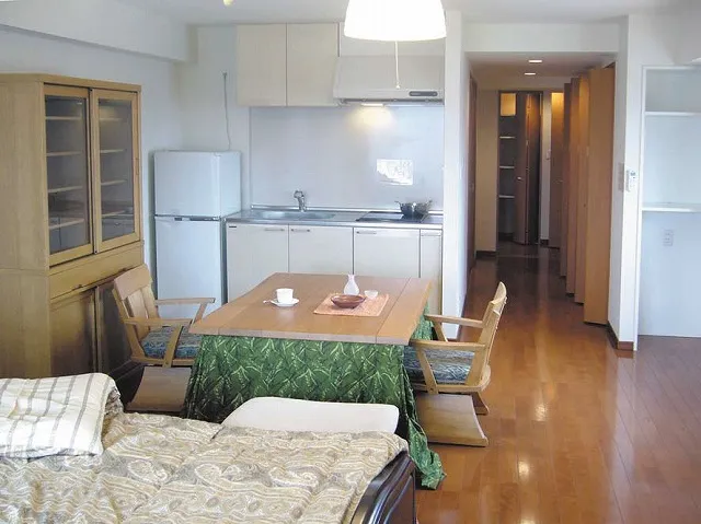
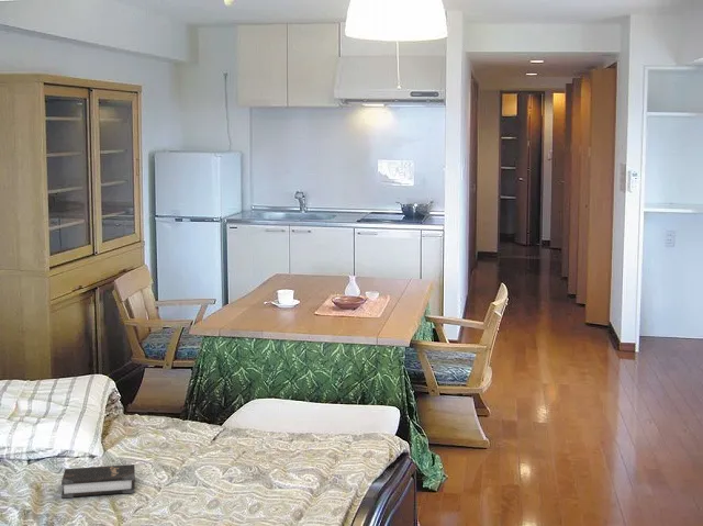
+ hardback book (99, 479)
